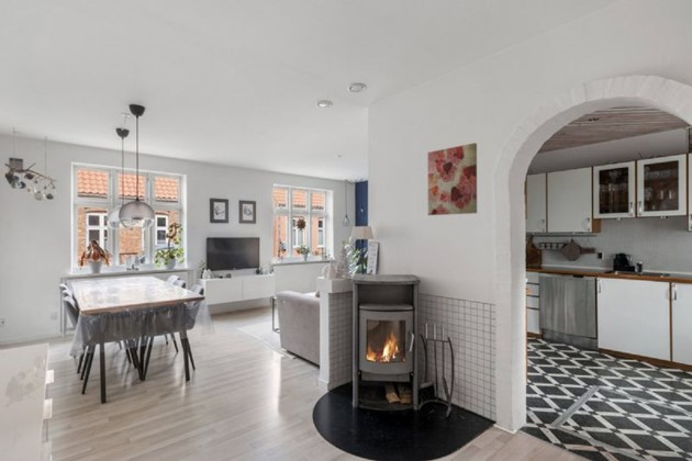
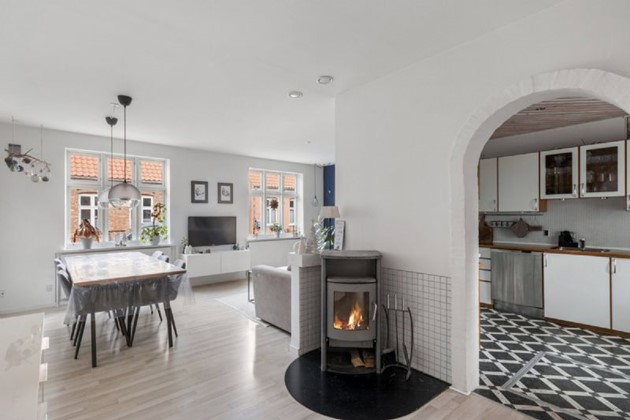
- wall art (450, 181)
